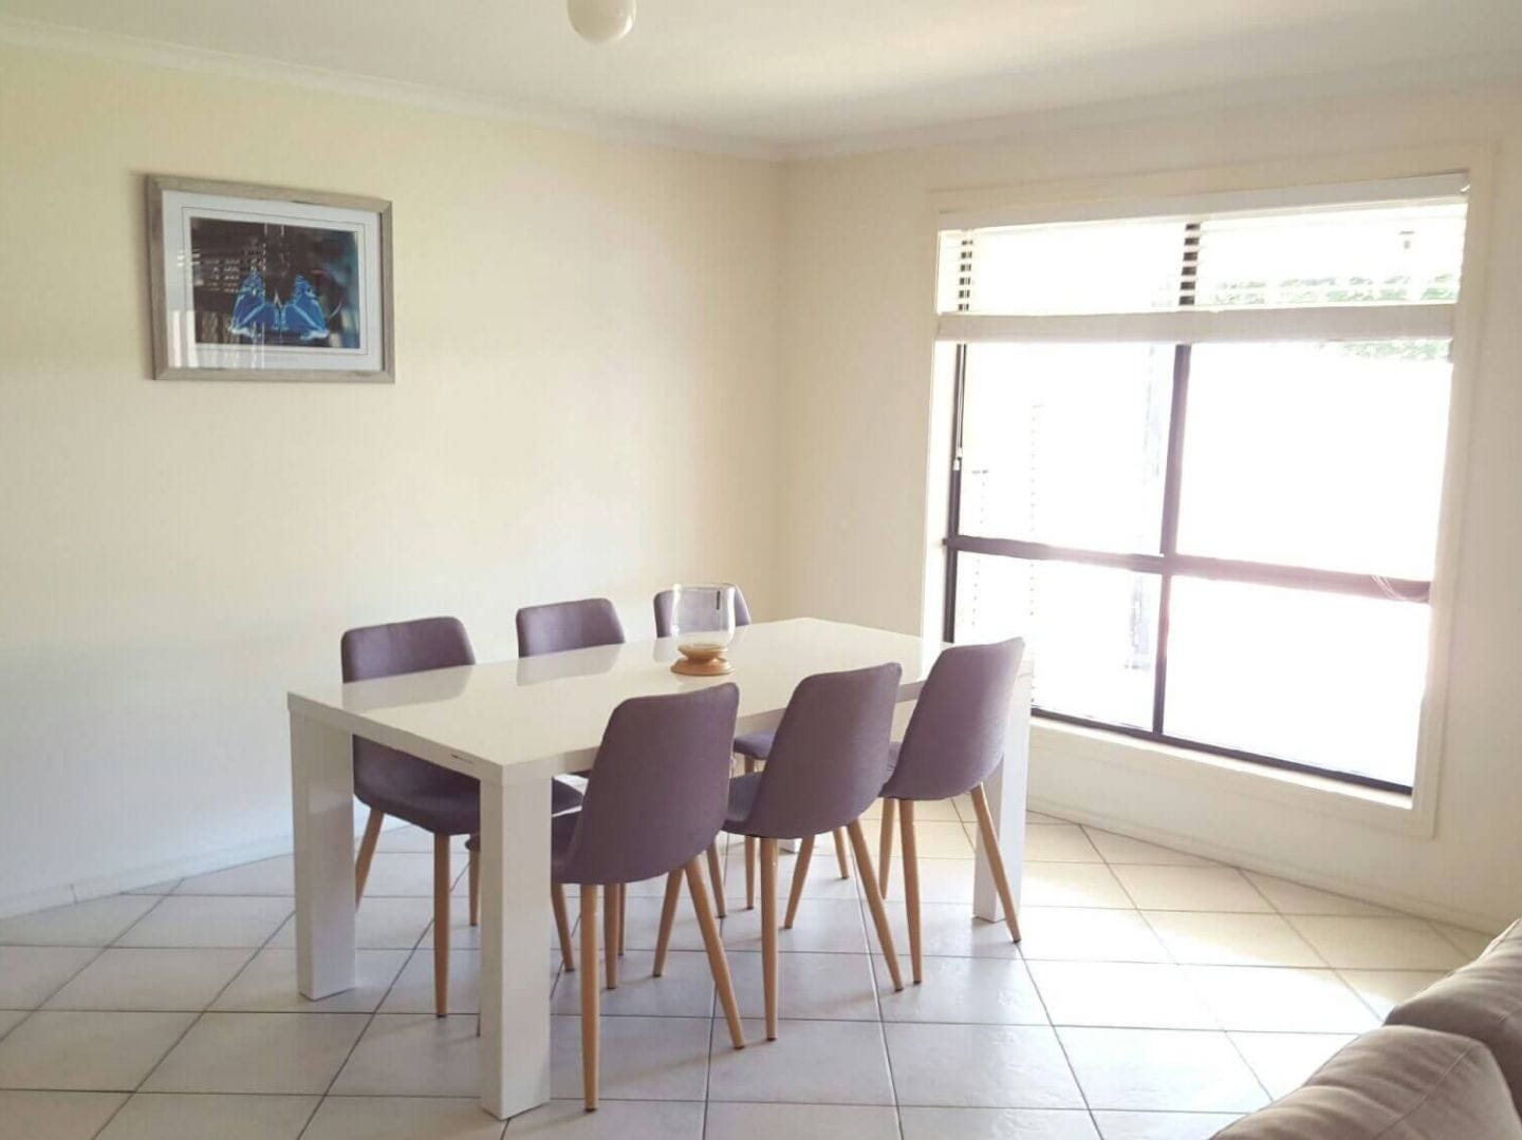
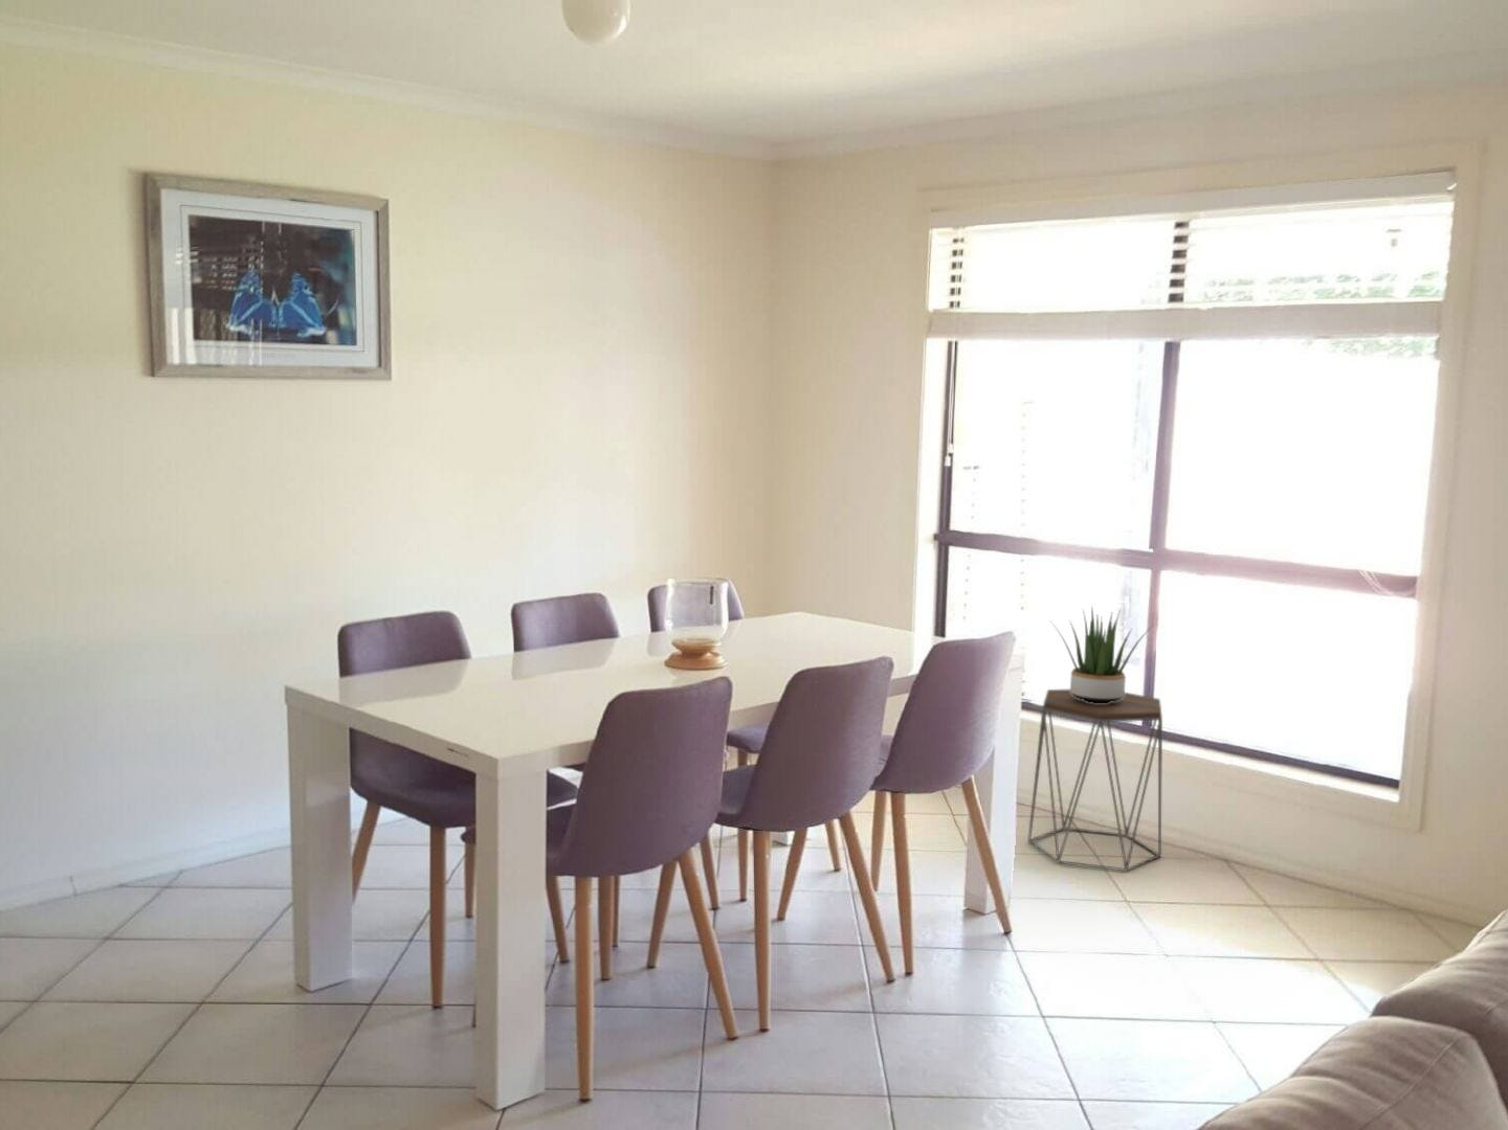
+ side table (1108, 772)
+ potted plant (1098, 654)
